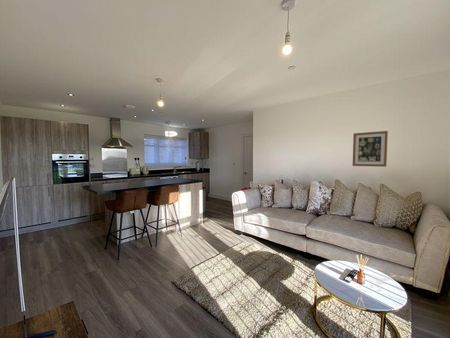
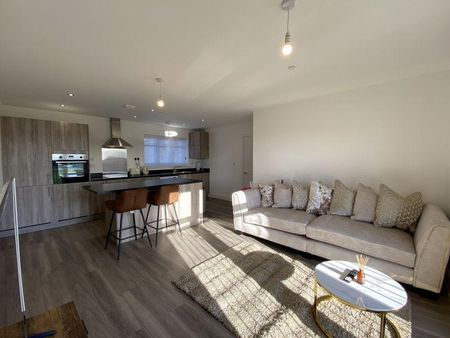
- wall art (369, 149)
